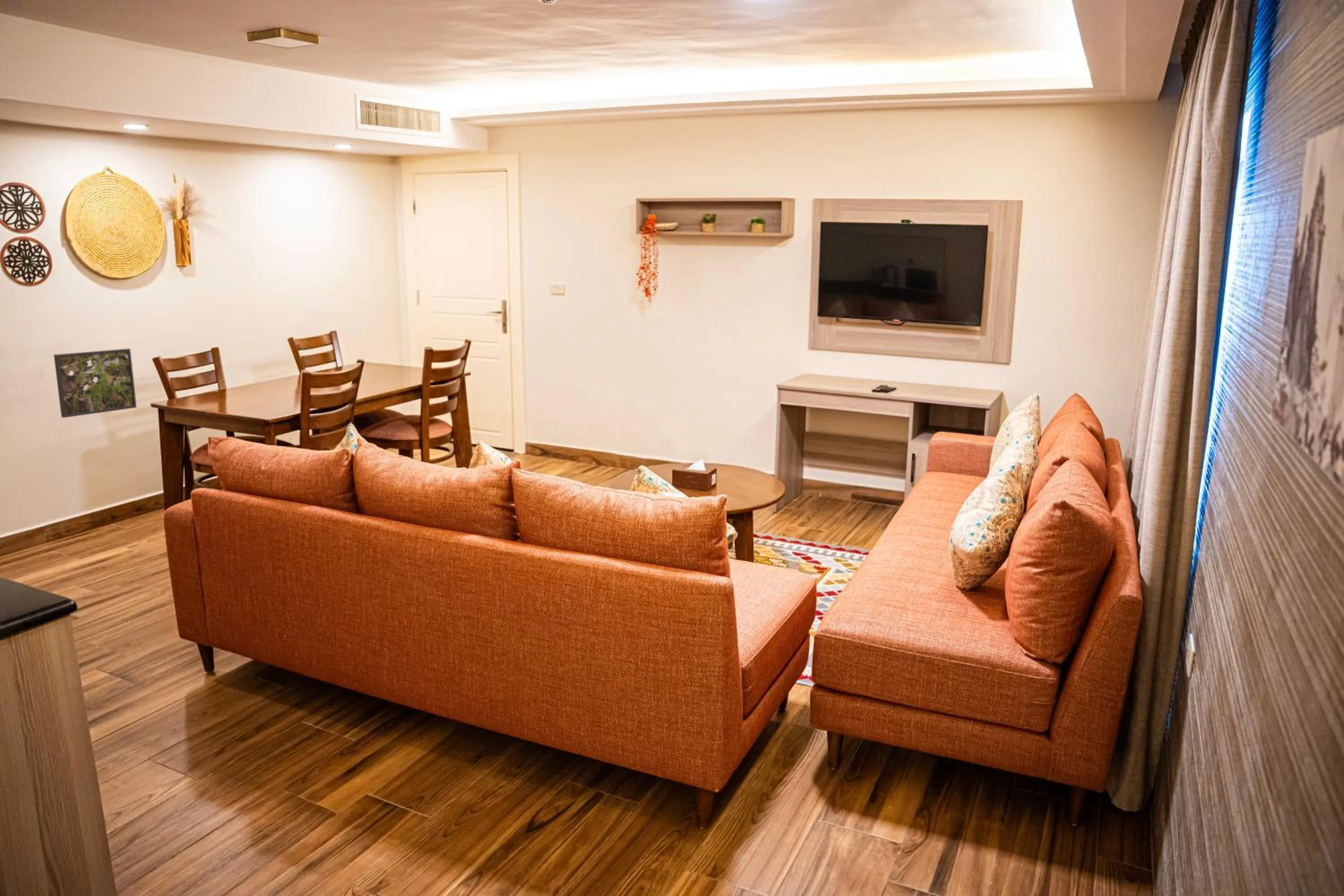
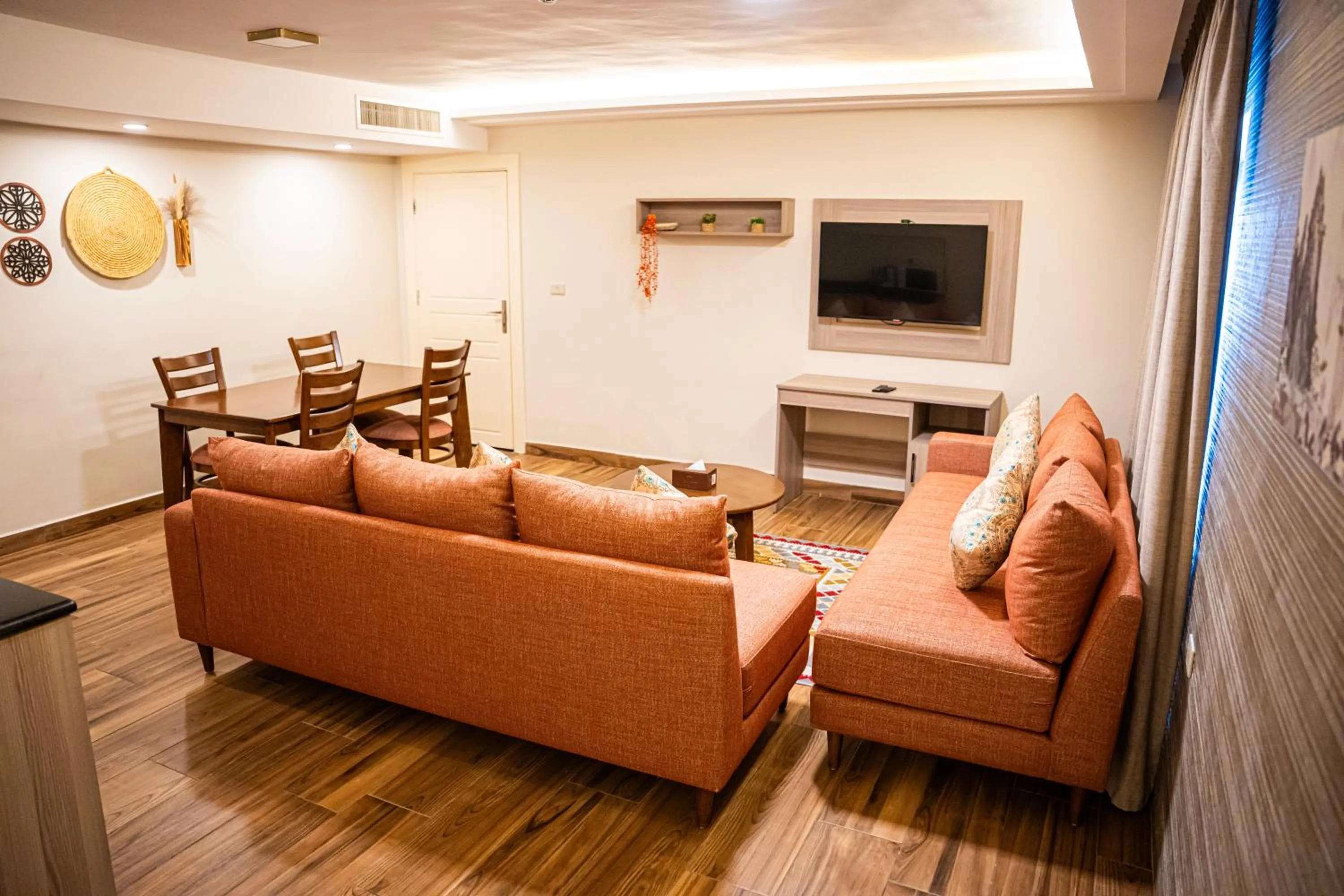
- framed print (97, 382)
